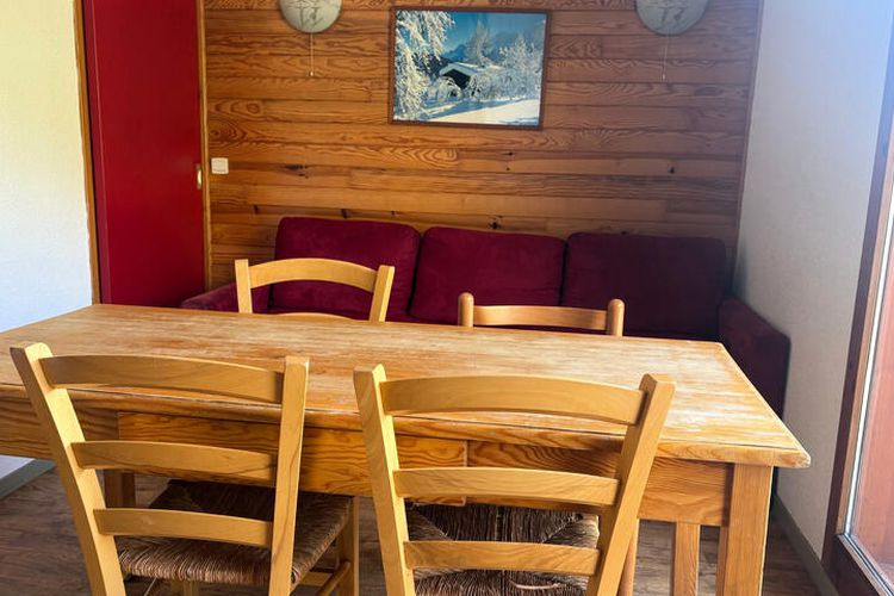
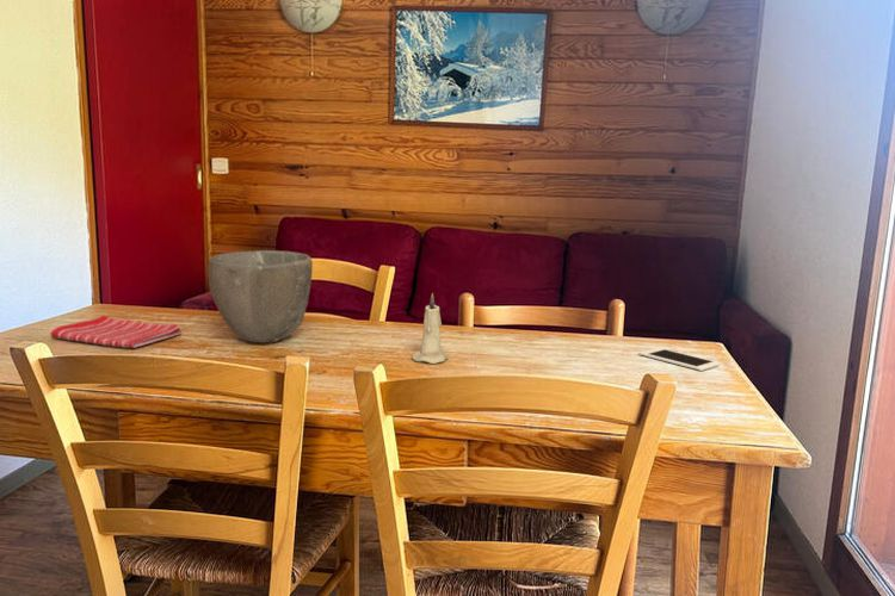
+ bowl (261, 298)
+ dish towel (117, 330)
+ cell phone (678, 358)
+ candle (432, 325)
